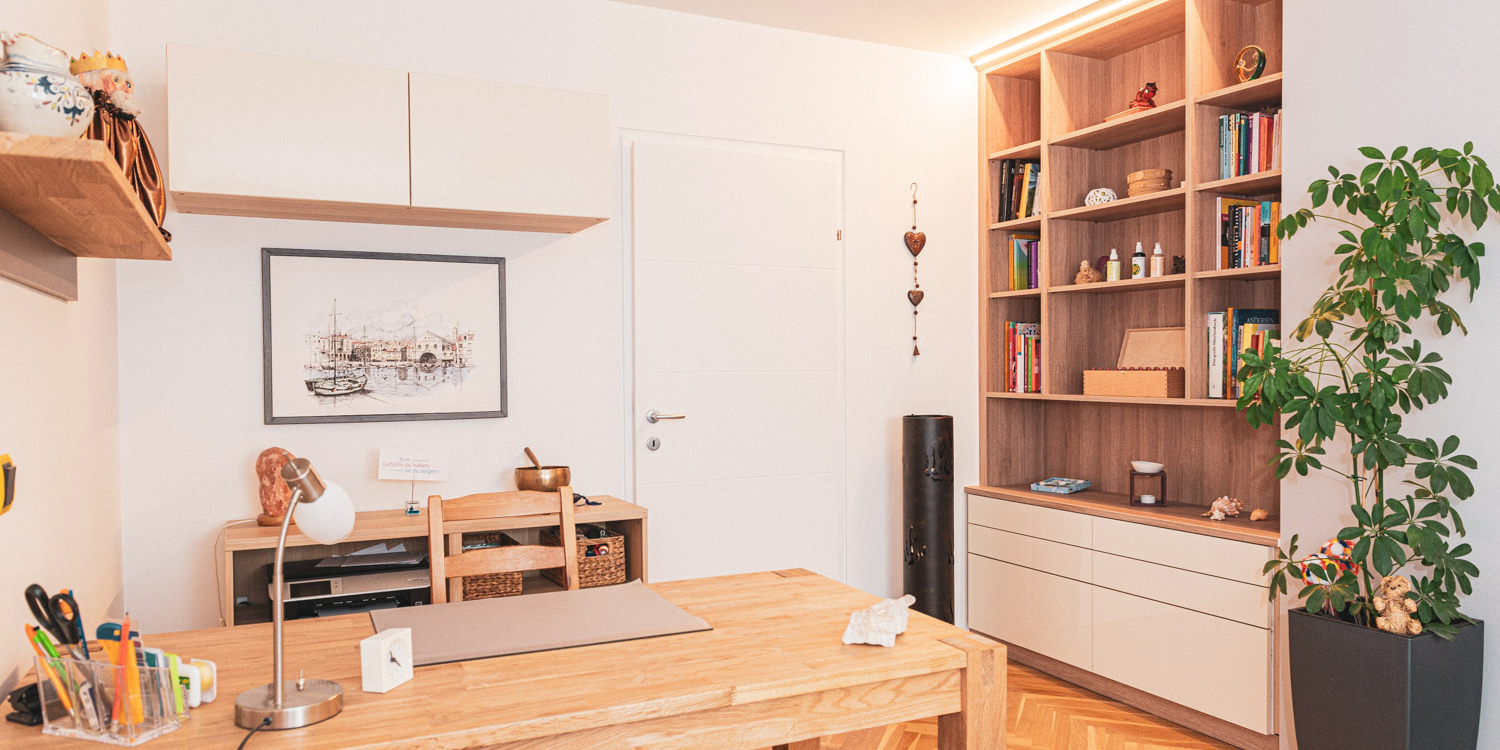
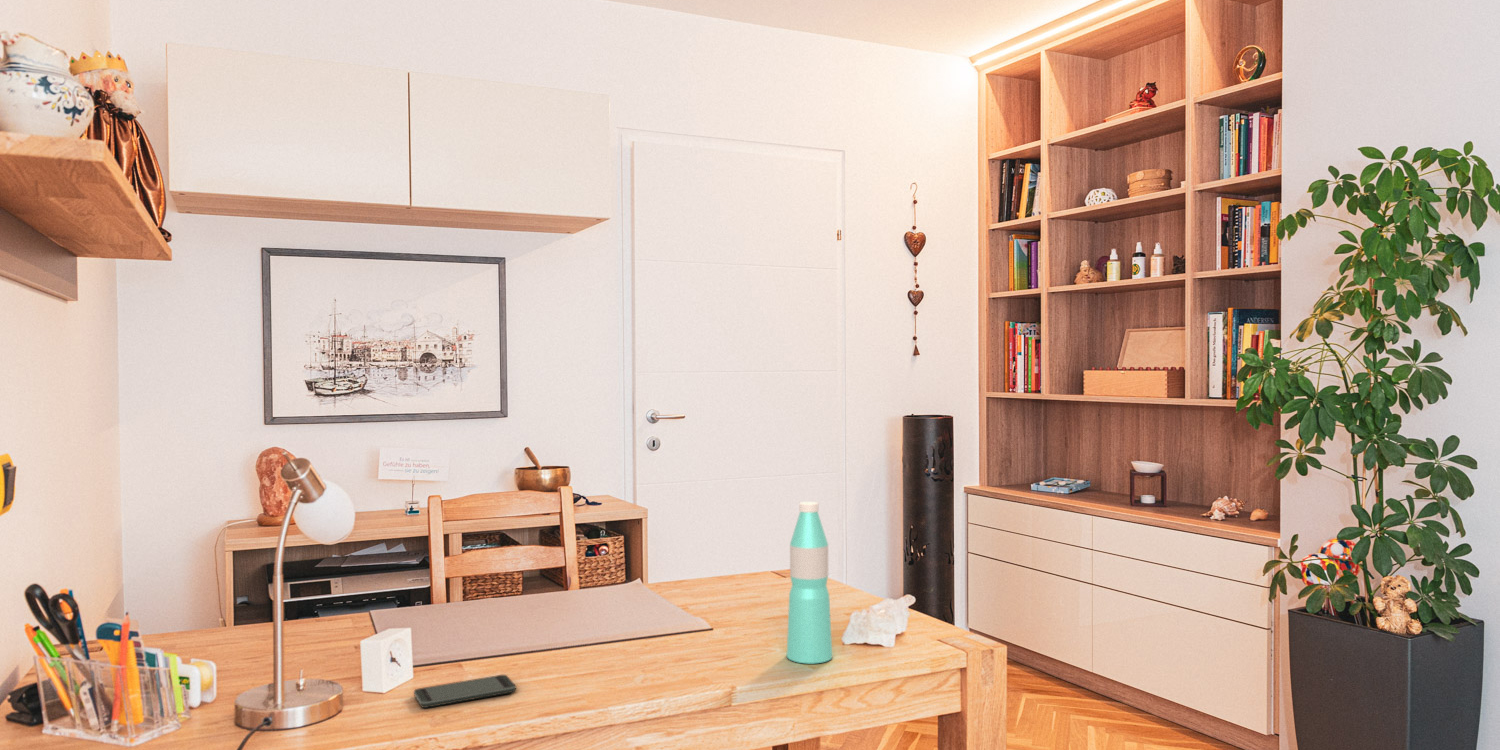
+ water bottle (809, 579)
+ smartphone (465, 690)
